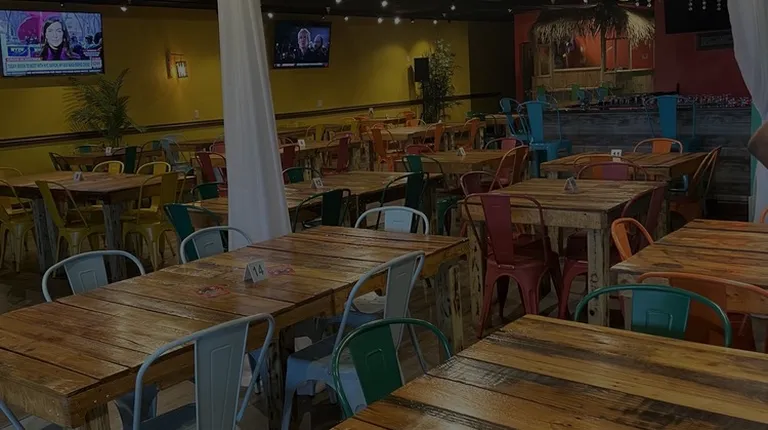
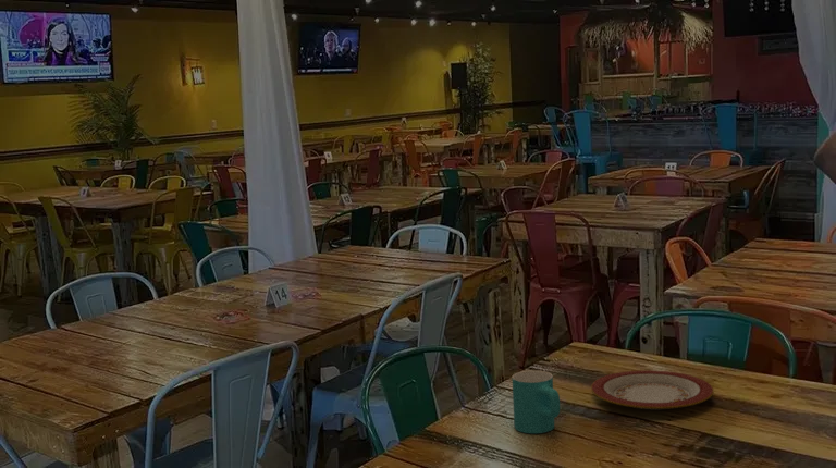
+ plate (651, 392)
+ cup (534, 404)
